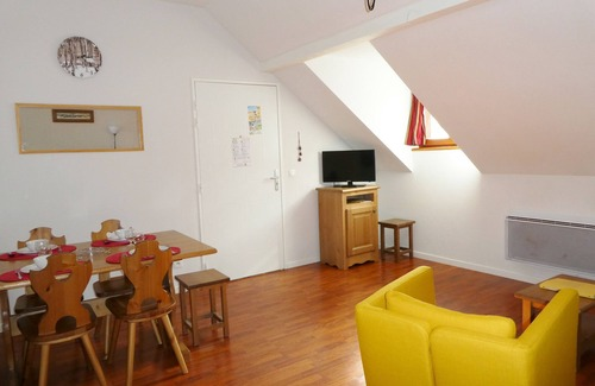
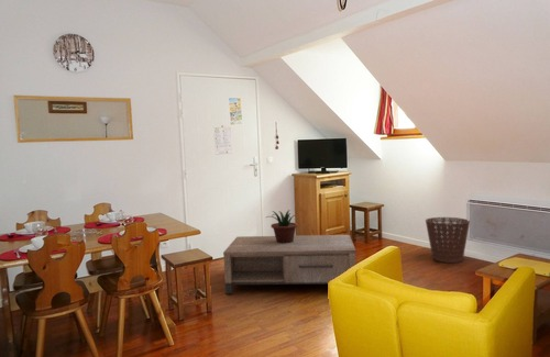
+ basket (447, 239)
+ coffee table (290, 261)
+ potted plant (280, 226)
